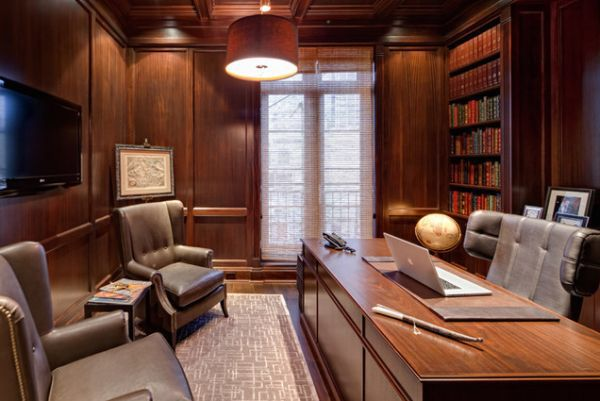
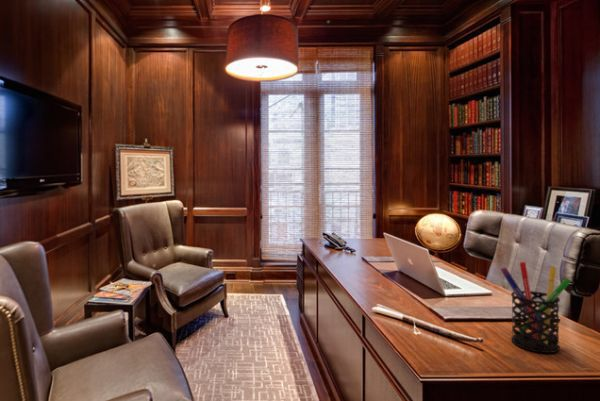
+ pen holder (538, 304)
